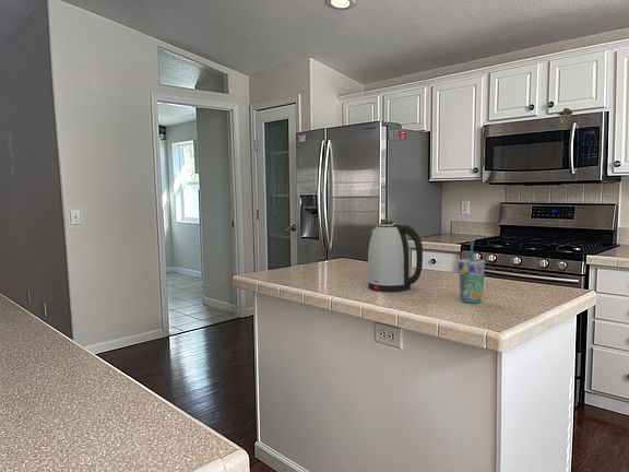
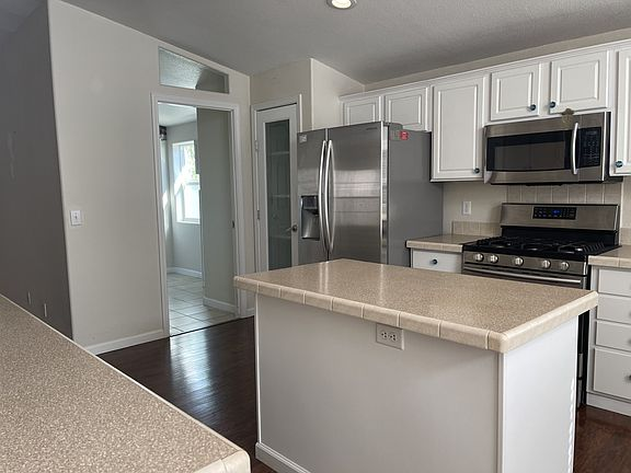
- cup (471, 271)
- kettle (395, 255)
